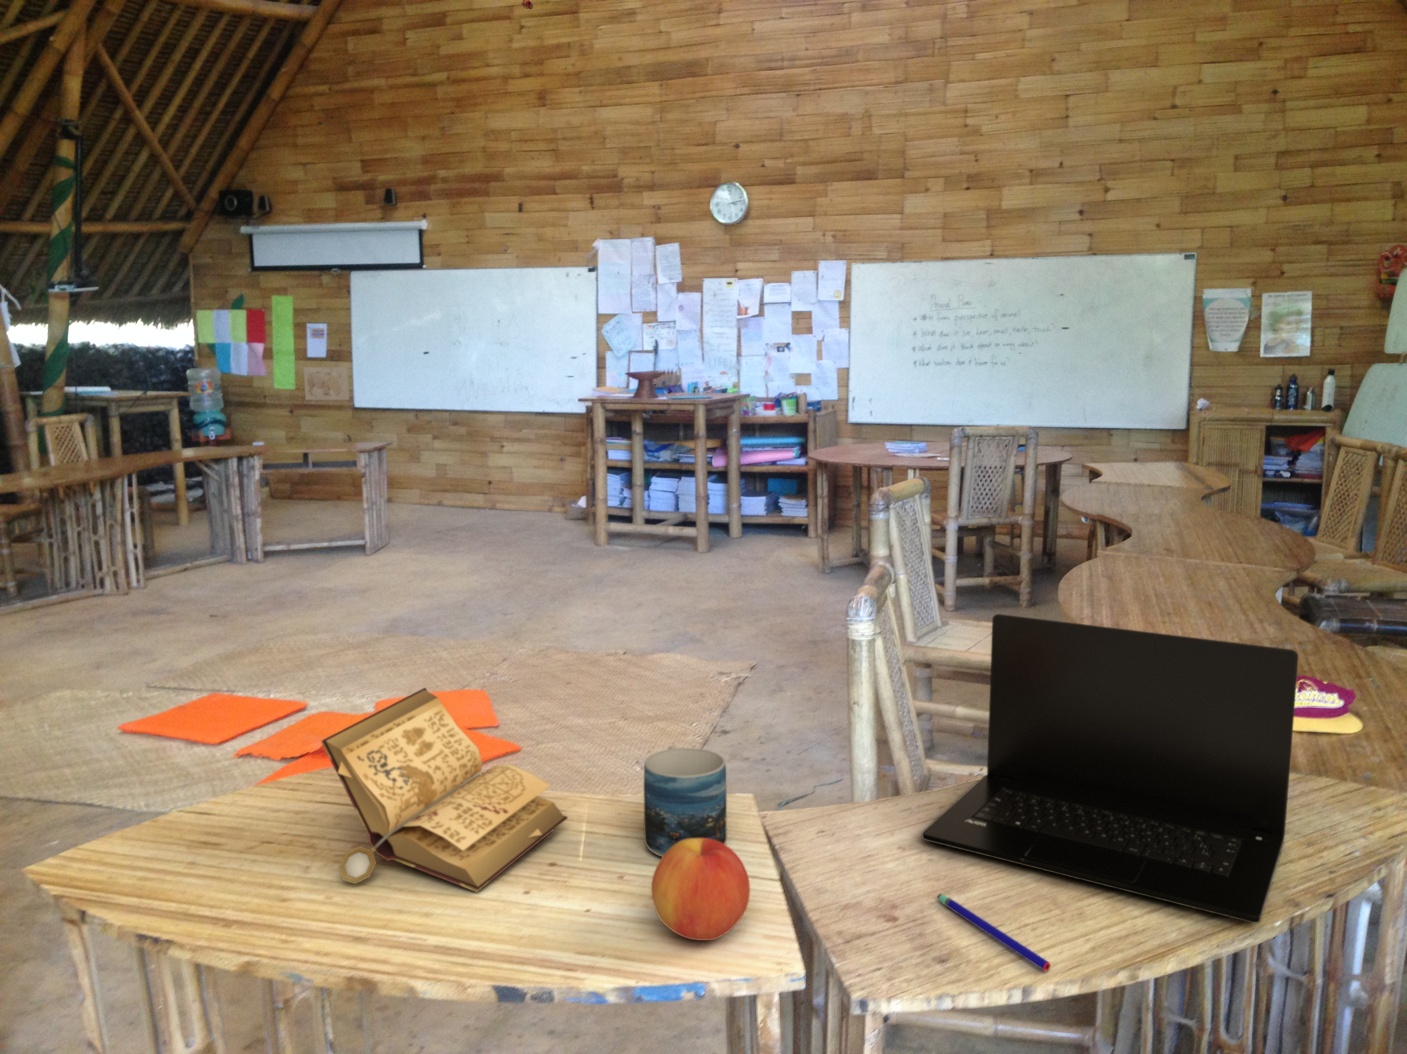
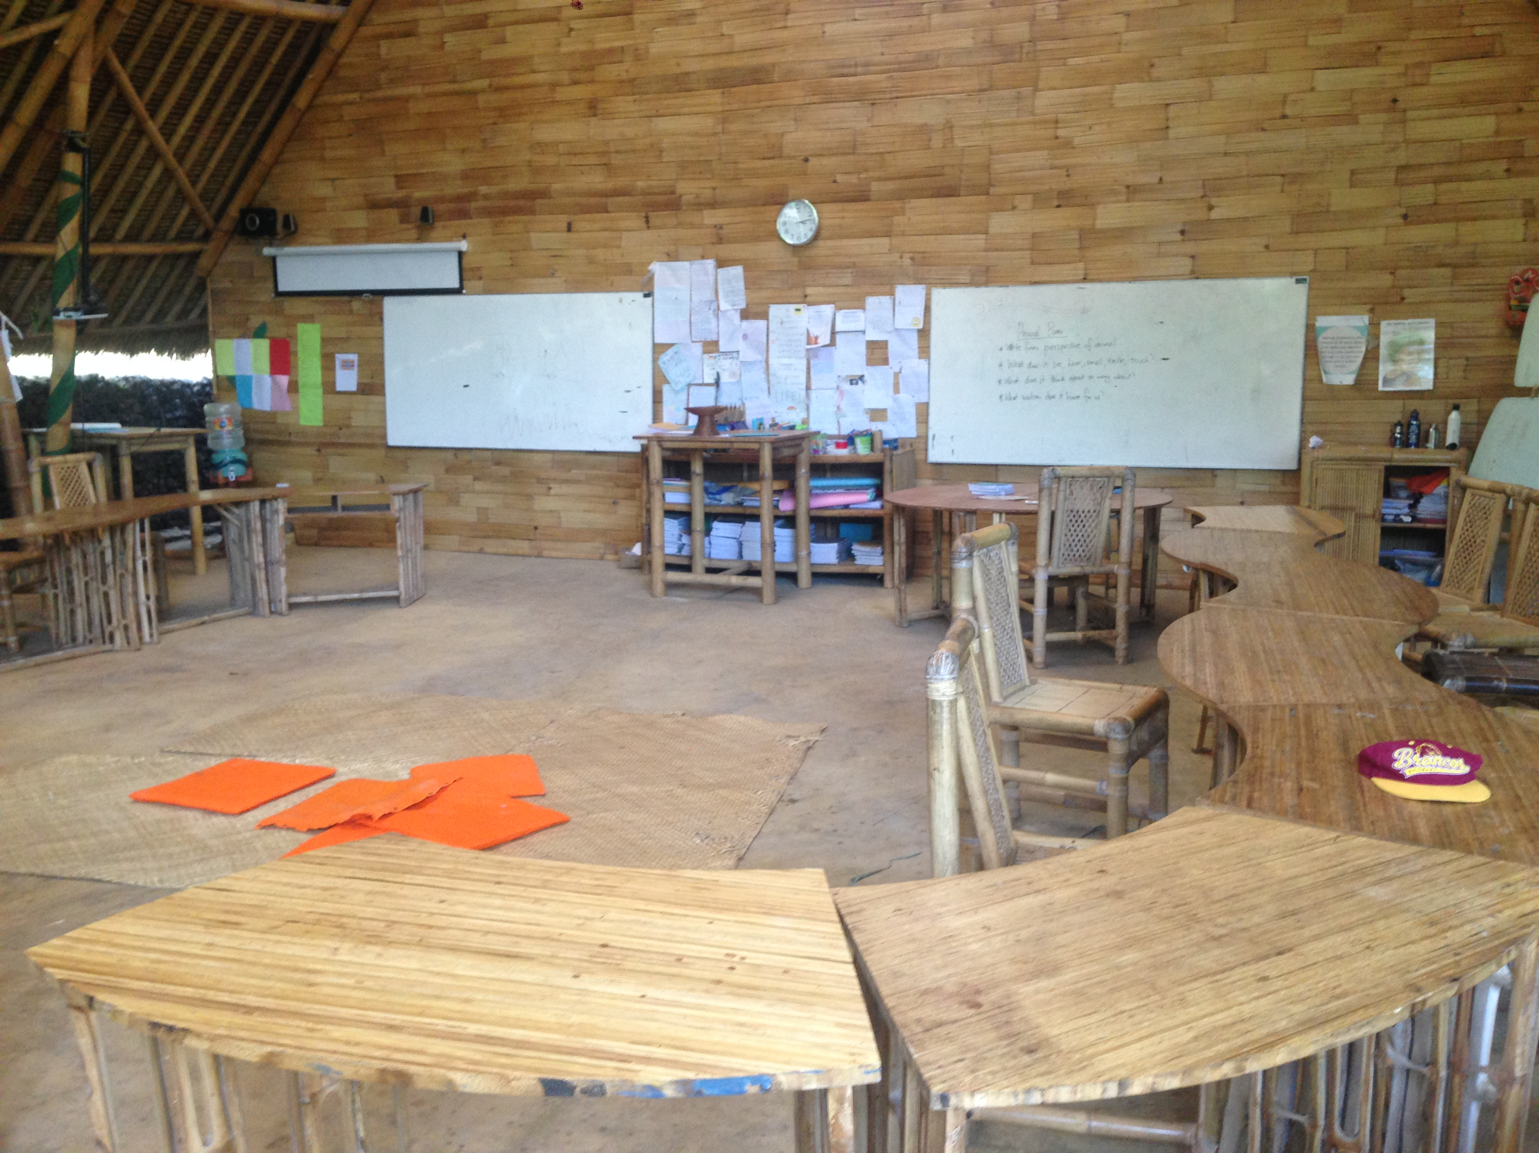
- pen (990, 929)
- book (449, 782)
- mug (681, 795)
- apple (701, 885)
- laptop (1107, 747)
- wall art (327, 383)
